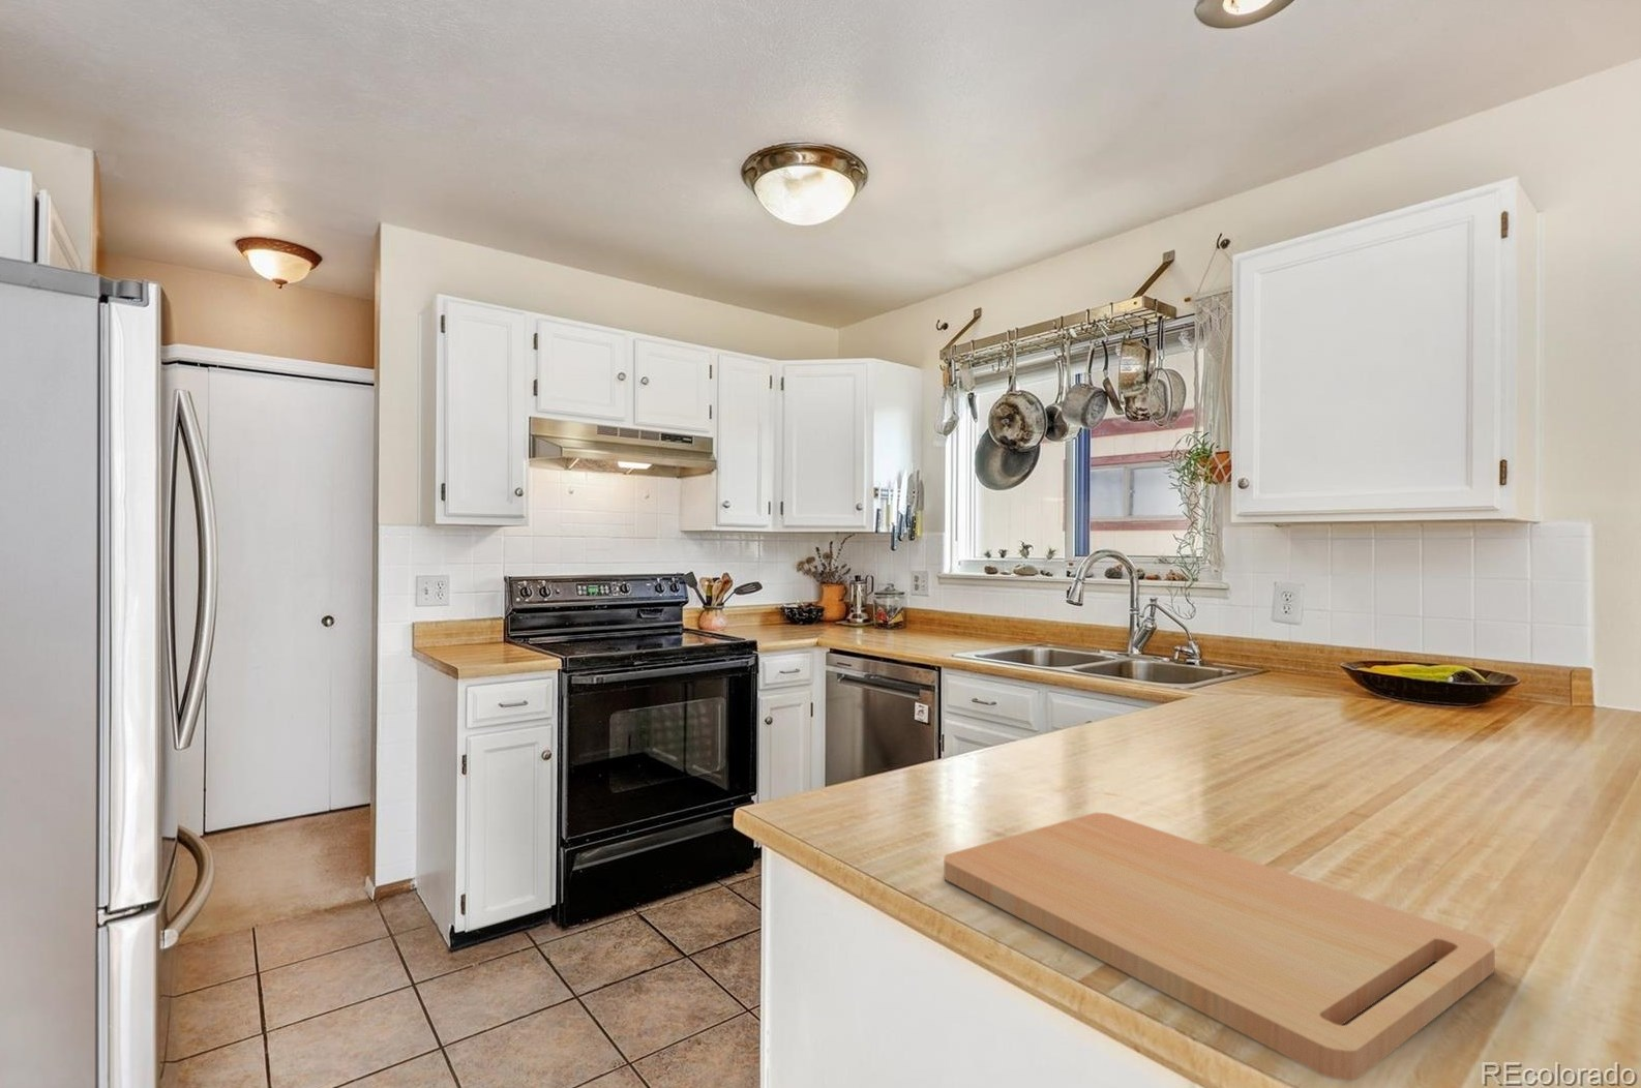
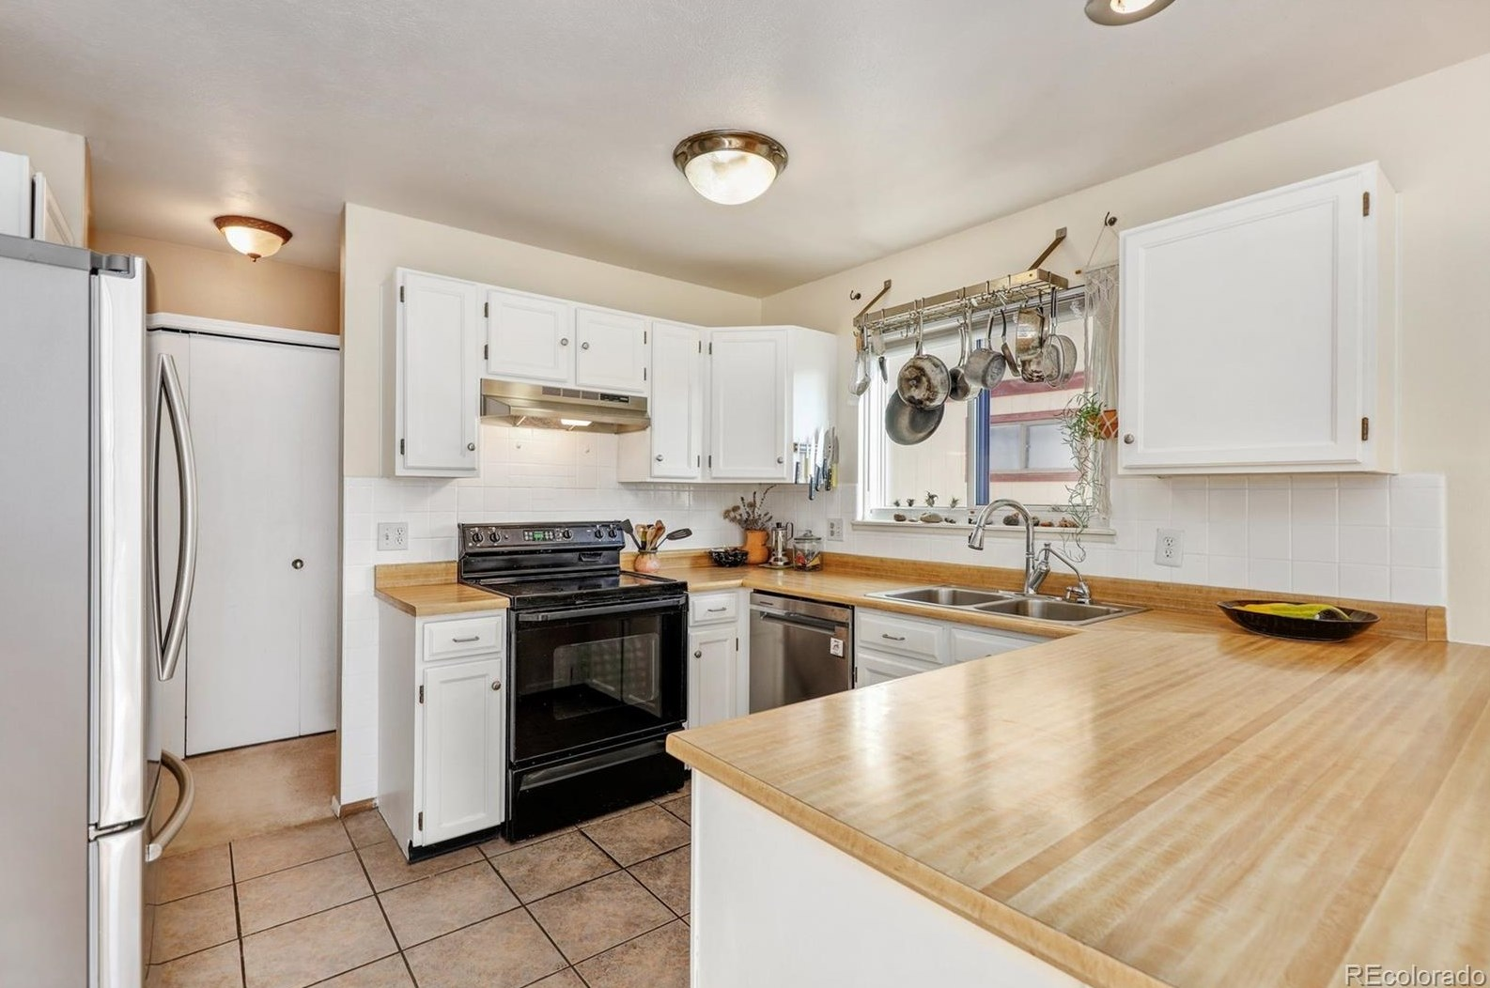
- cutting board (1184, 905)
